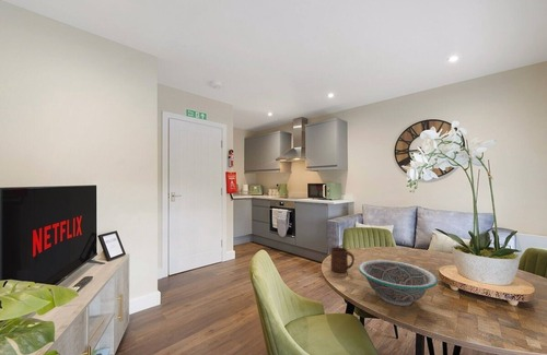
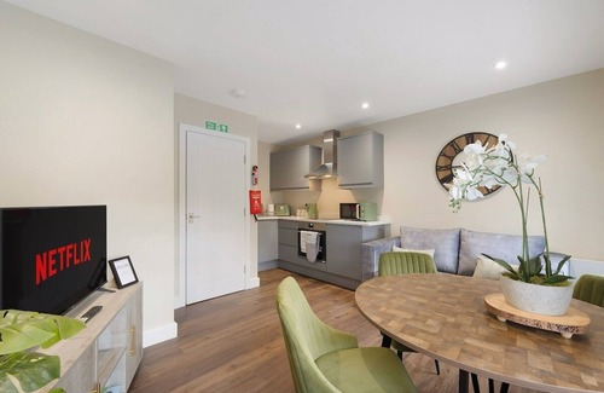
- bowl (395, 284)
- cup (341, 260)
